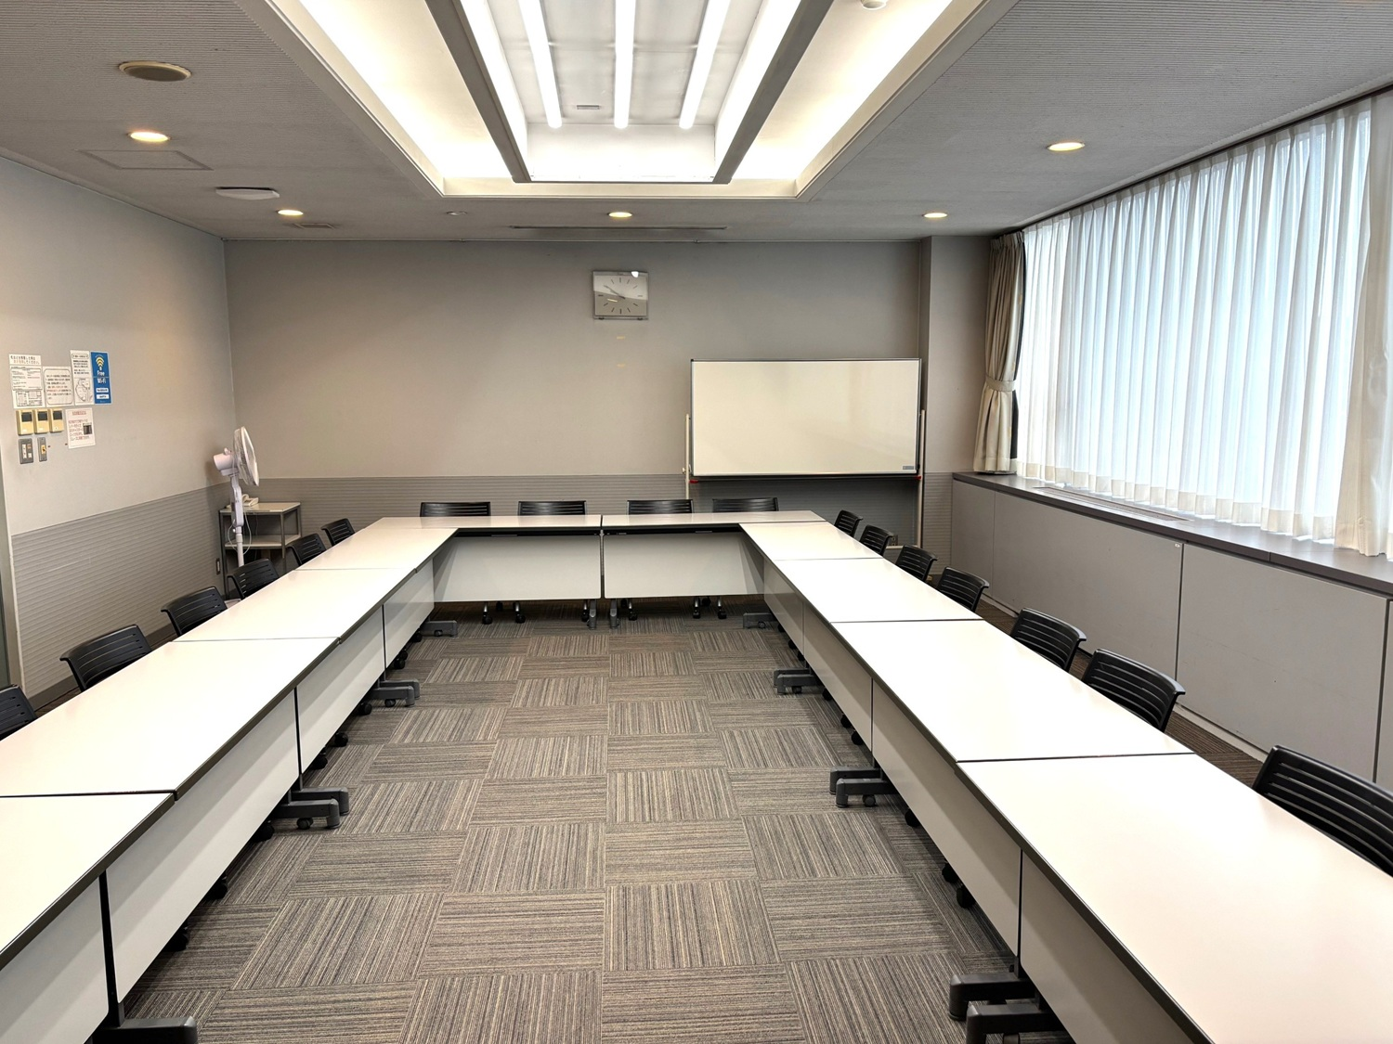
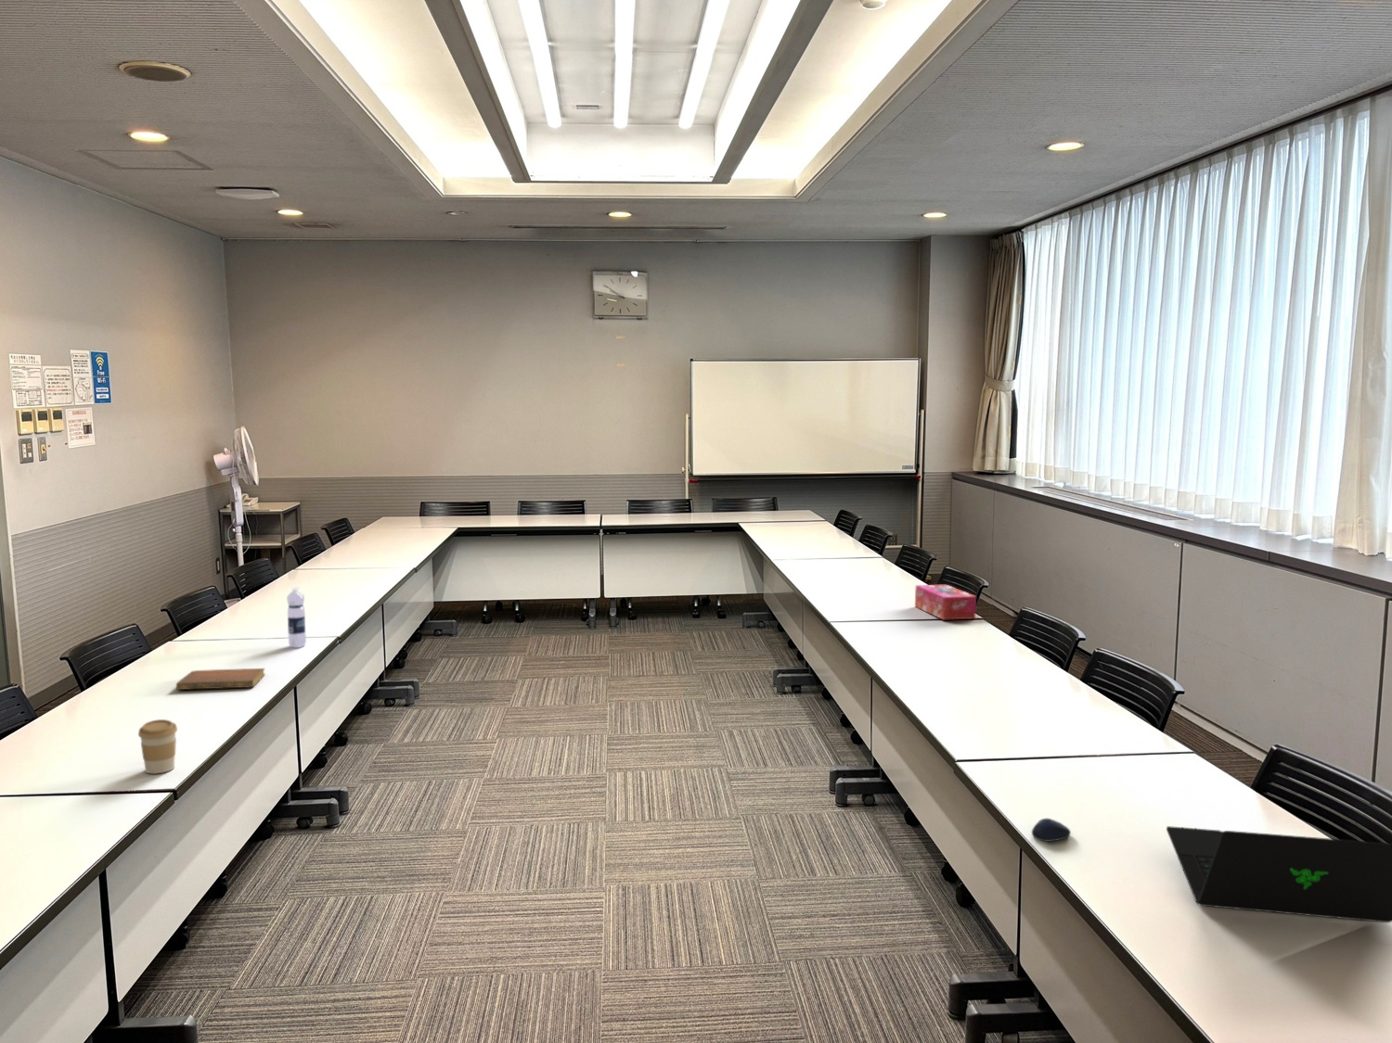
+ notebook (221, 678)
+ tissue box (944, 600)
+ laptop (1283, 852)
+ water bottle (296, 617)
+ computer mouse (1050, 828)
+ coffee cup (159, 745)
